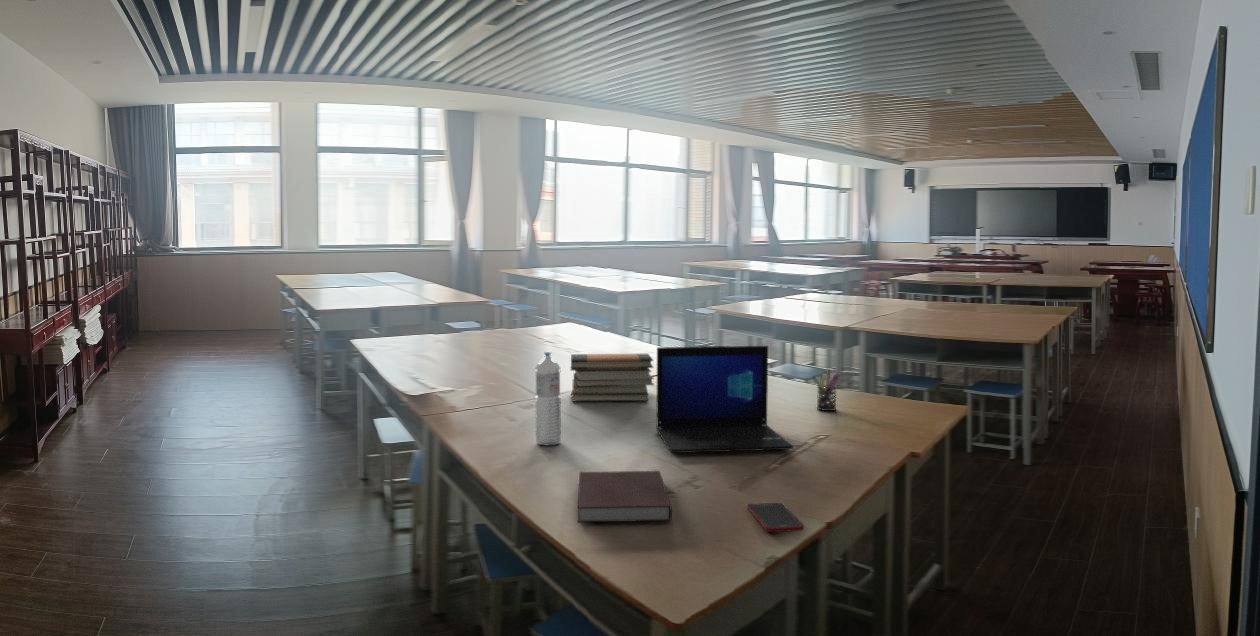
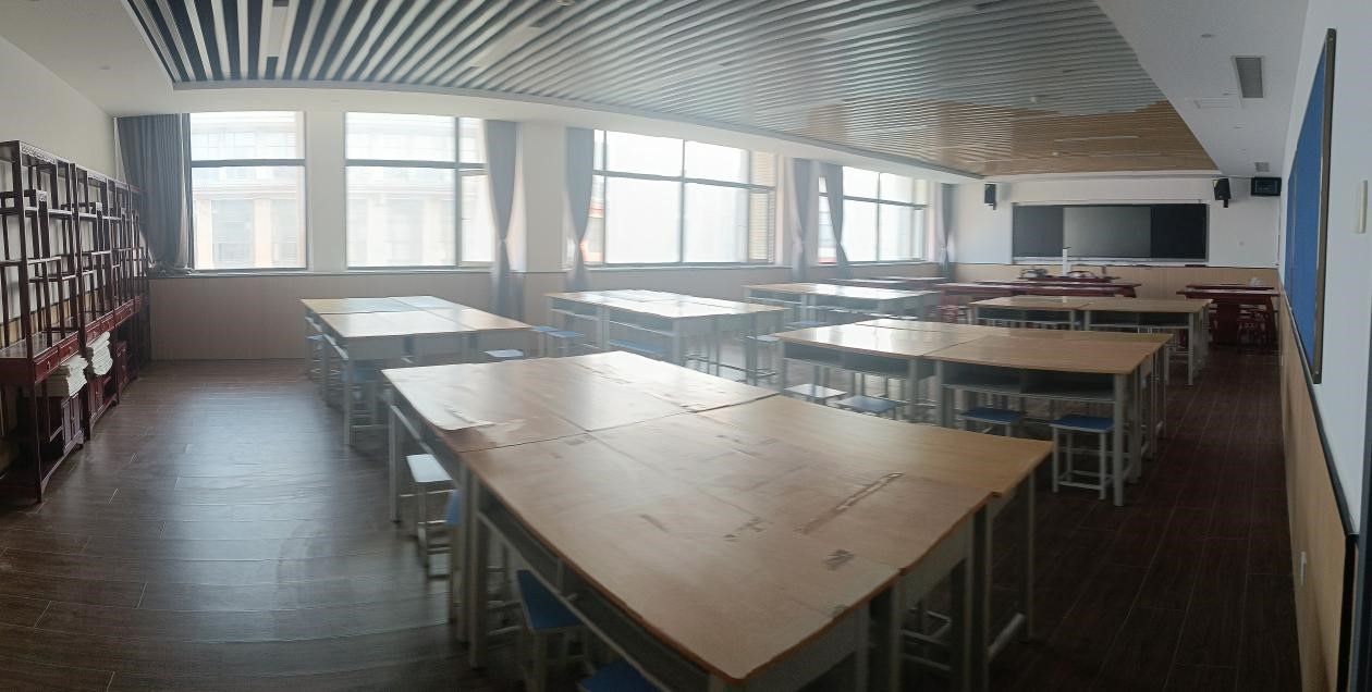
- pen holder (824, 389)
- notebook (622, 494)
- water bottle (548, 397)
- laptop (721, 396)
- cell phone (774, 517)
- book stack (611, 377)
